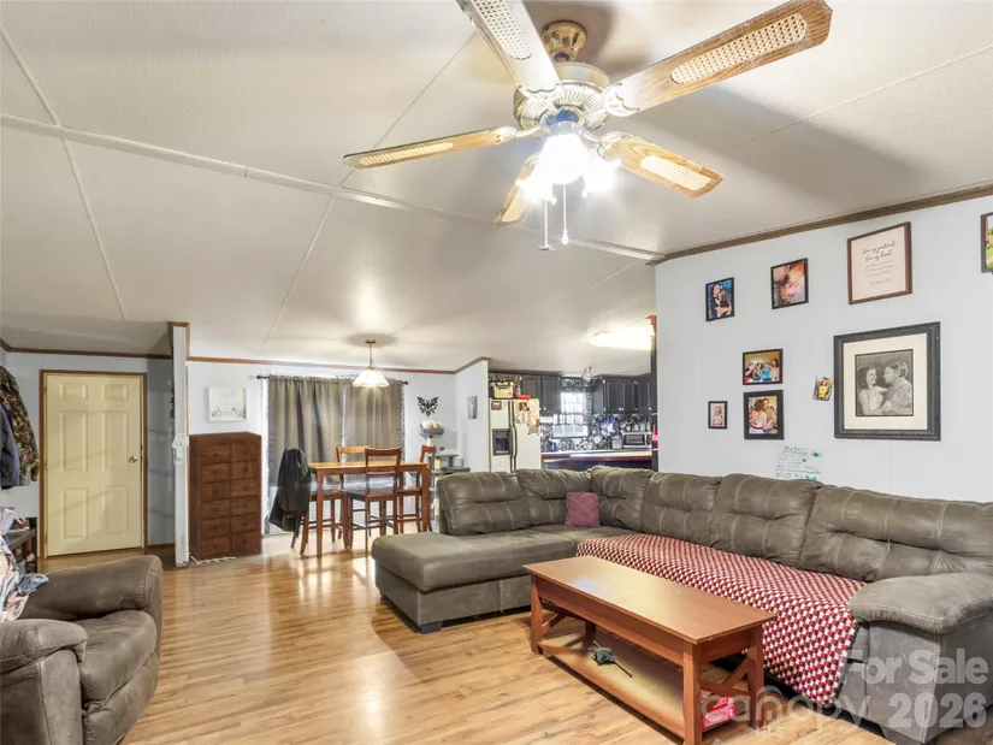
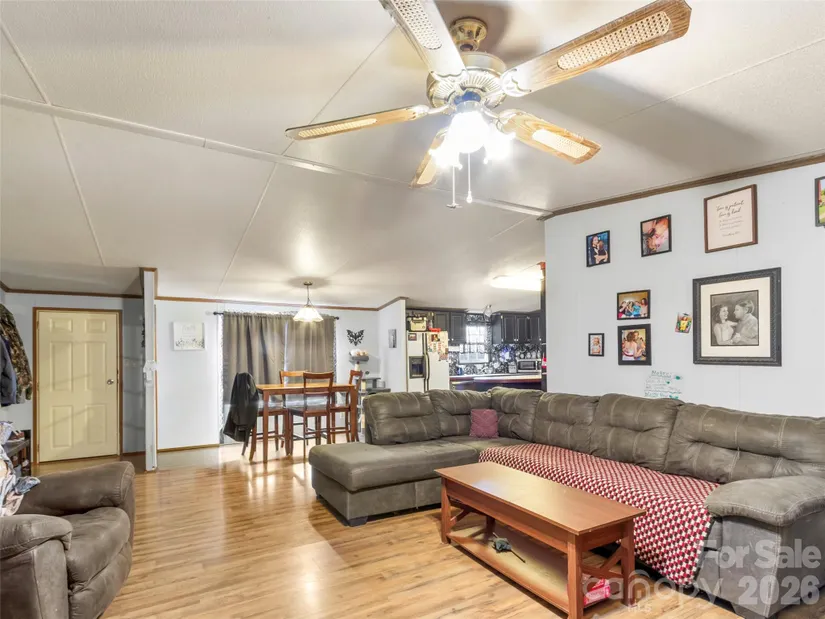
- dresser (224, 493)
